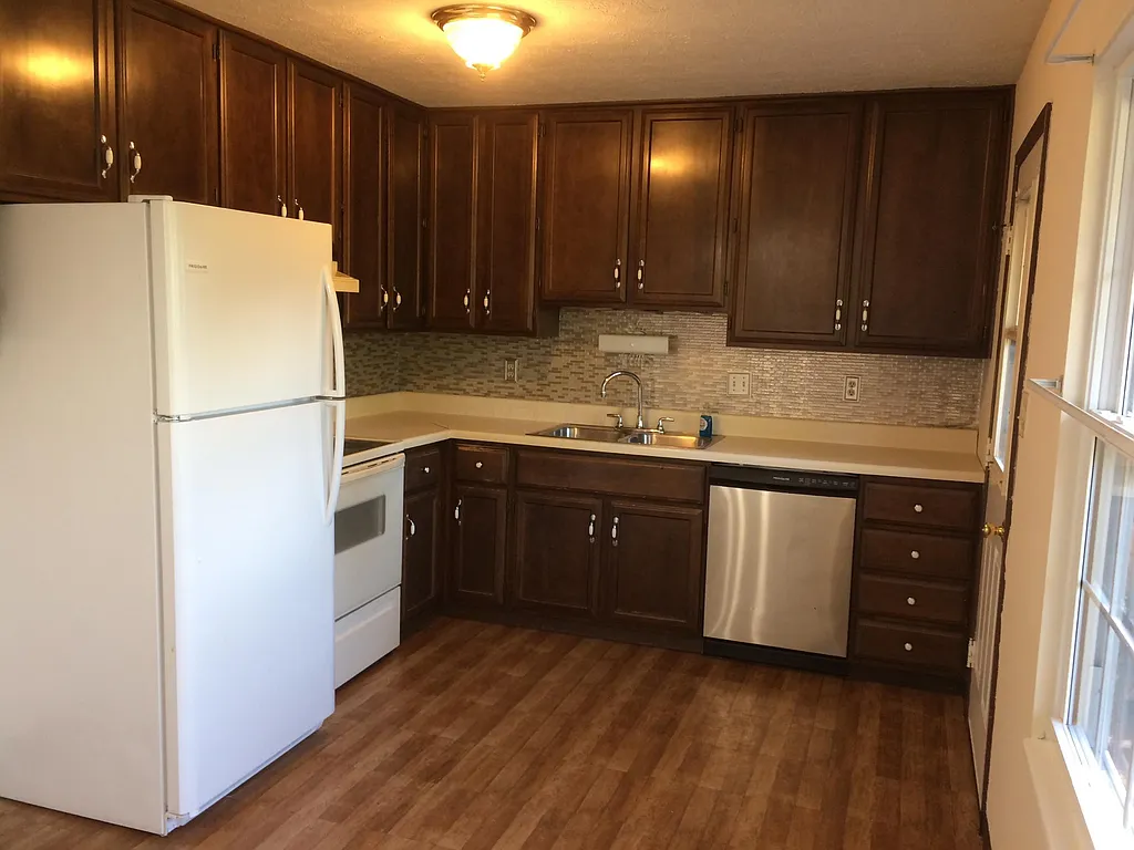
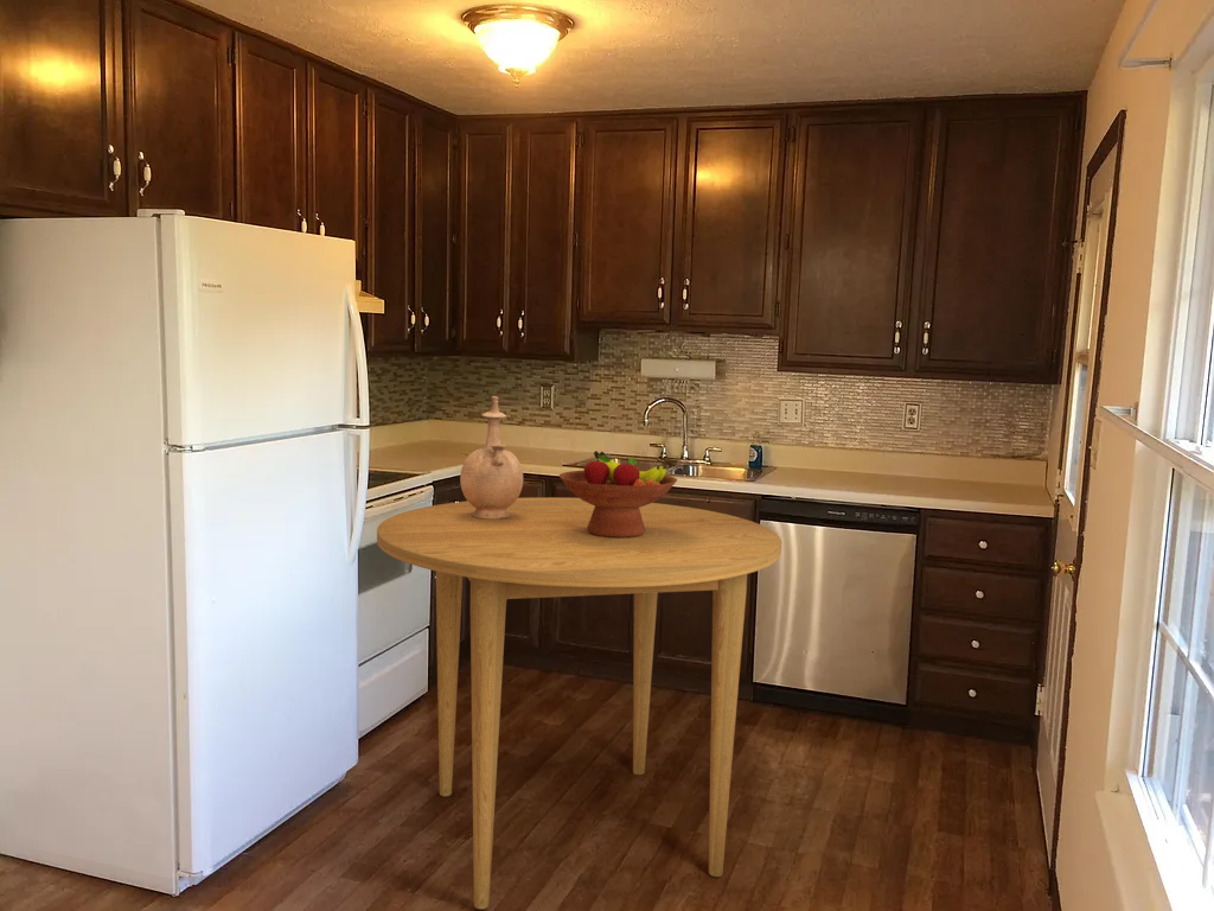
+ vase (492, 456)
+ fruit bowl (616, 493)
+ dining table (633, 682)
